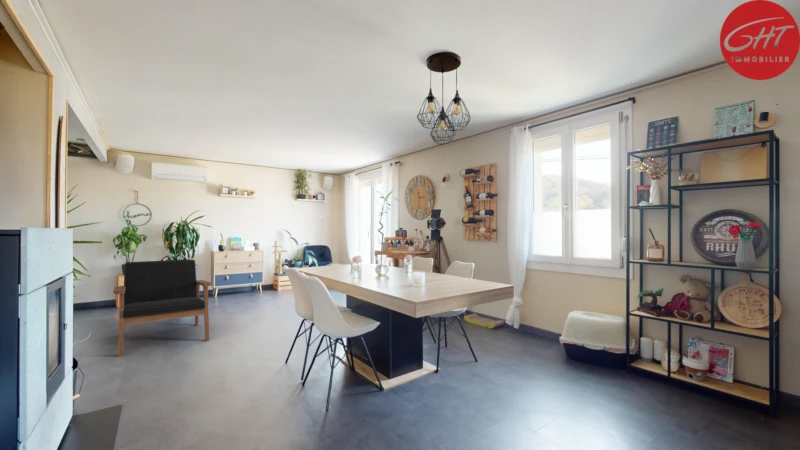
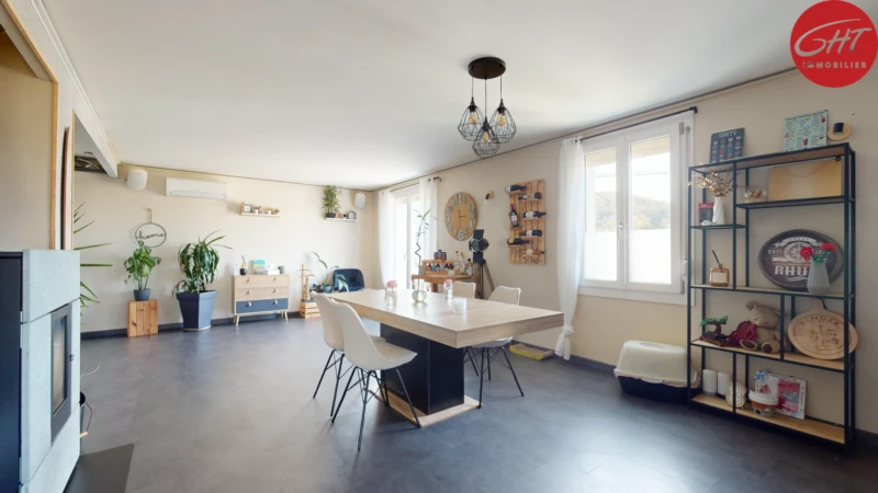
- armchair (164, 300)
